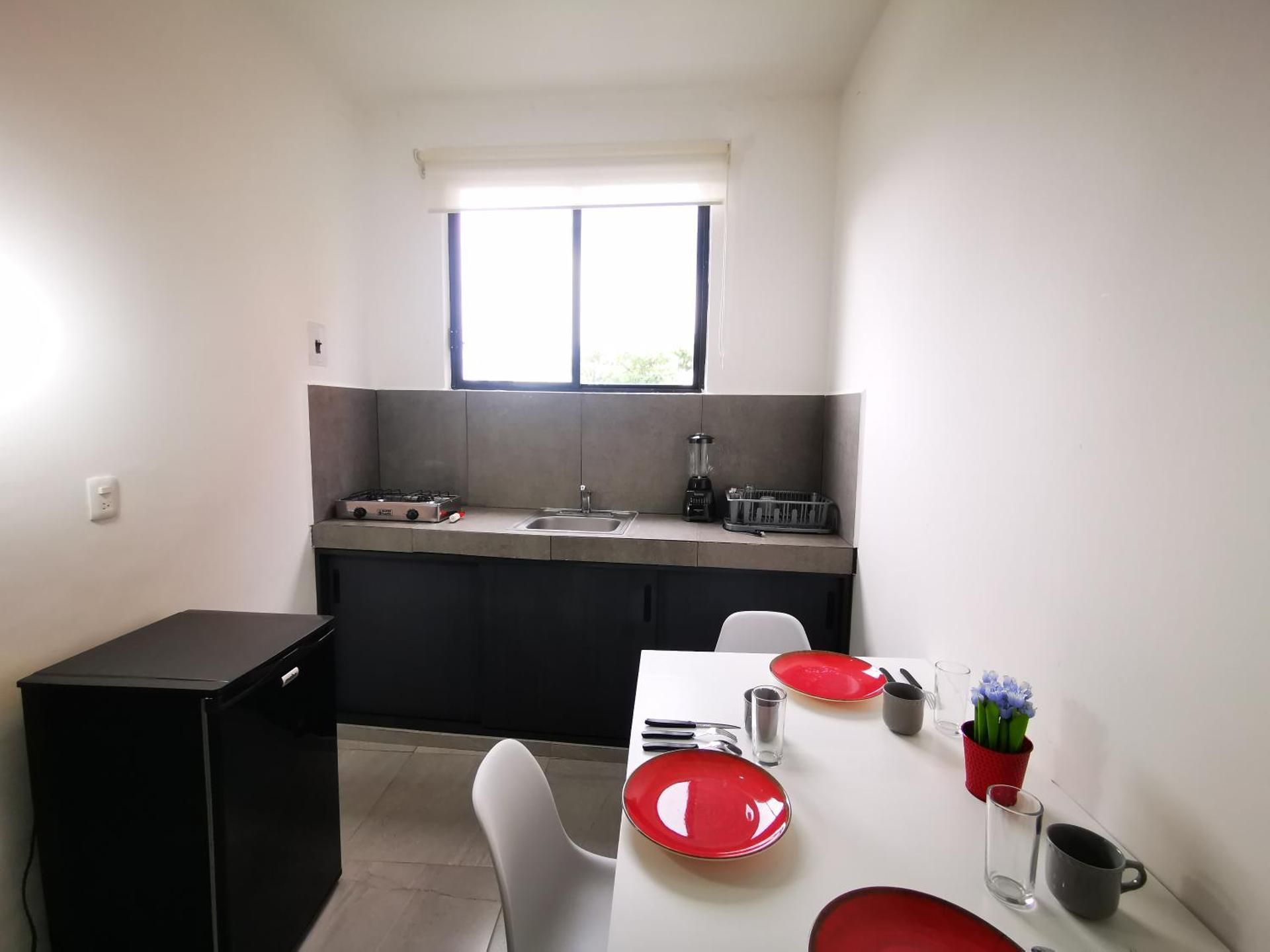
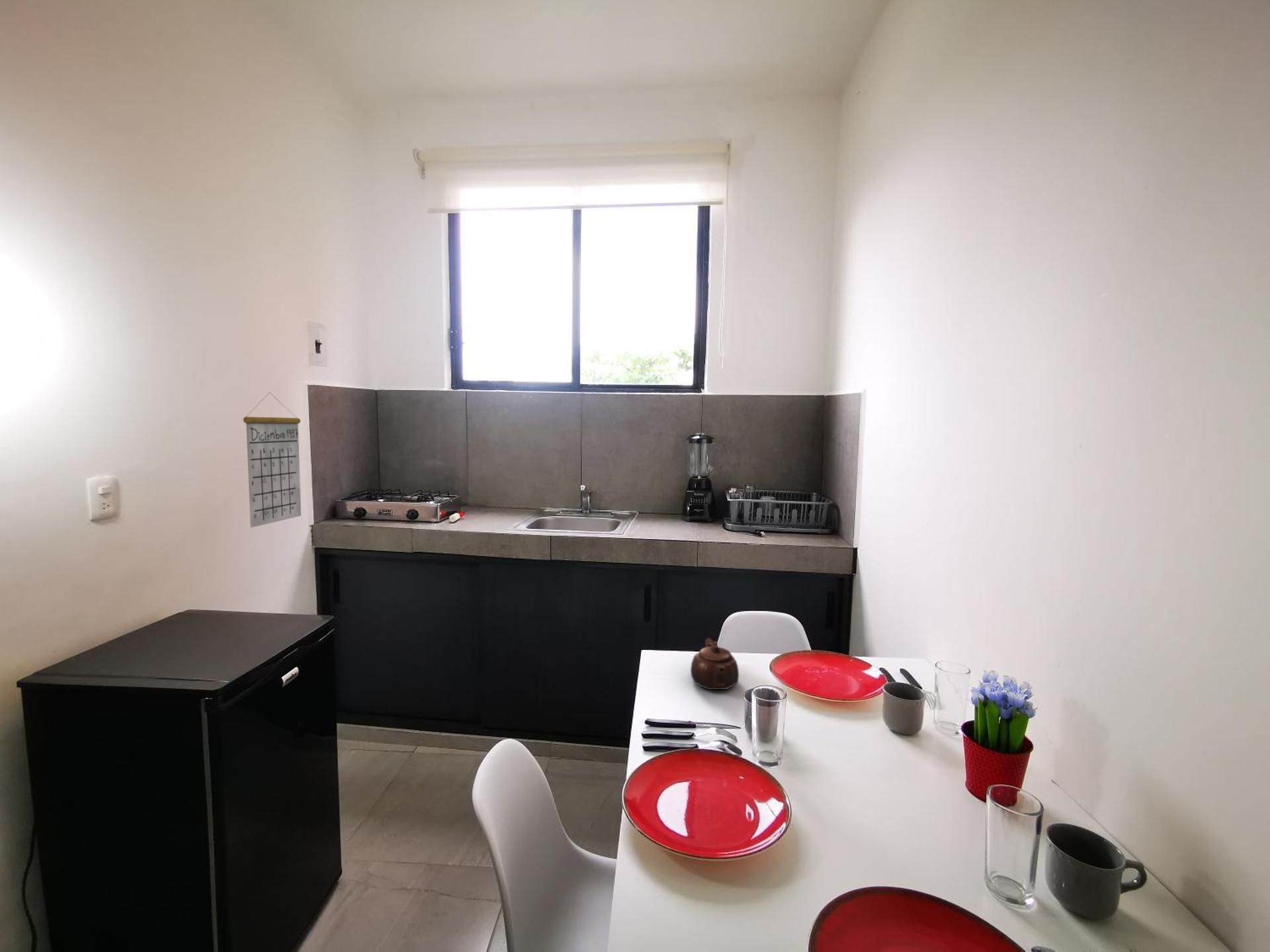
+ teapot (714, 660)
+ calendar (275, 457)
